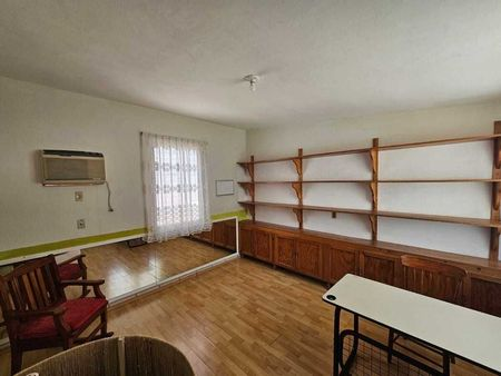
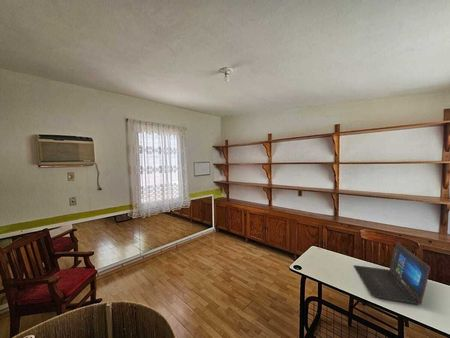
+ laptop (385, 269)
